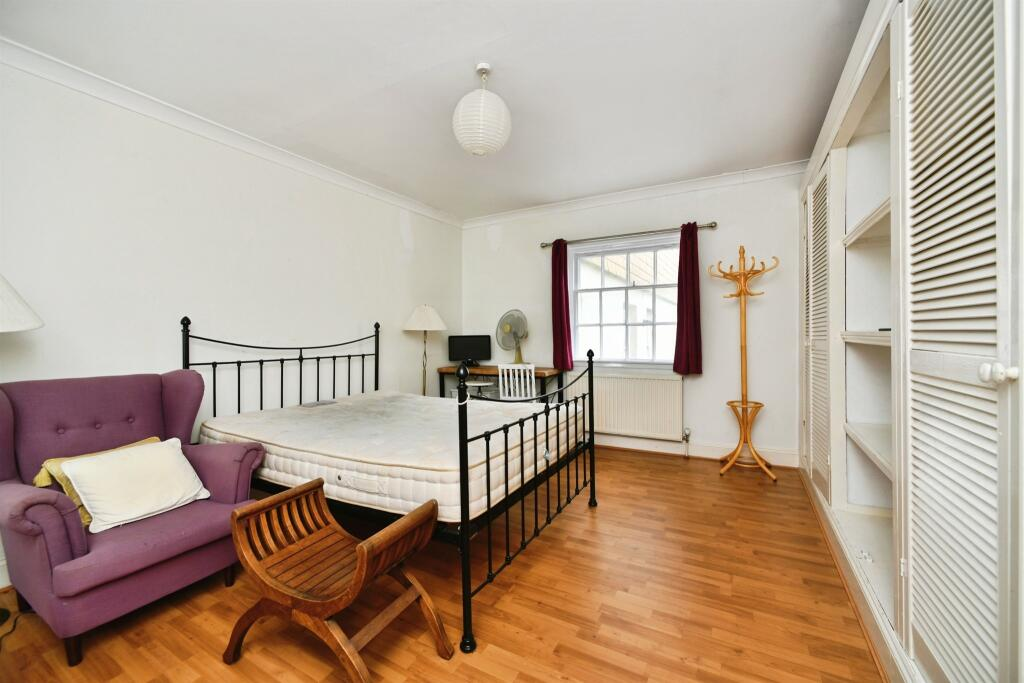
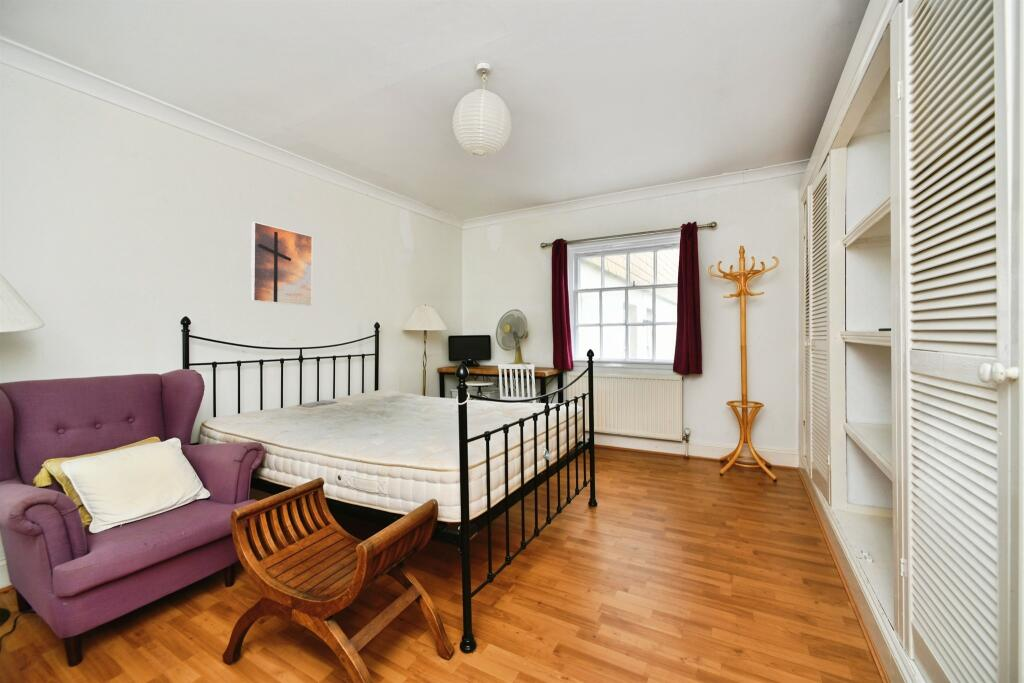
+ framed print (283, 266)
